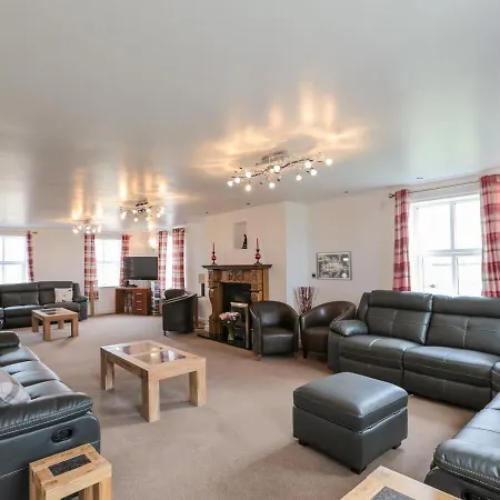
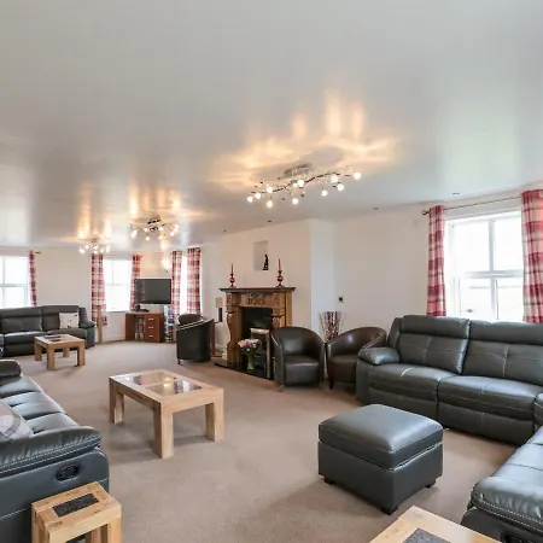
- wall art (333, 266)
